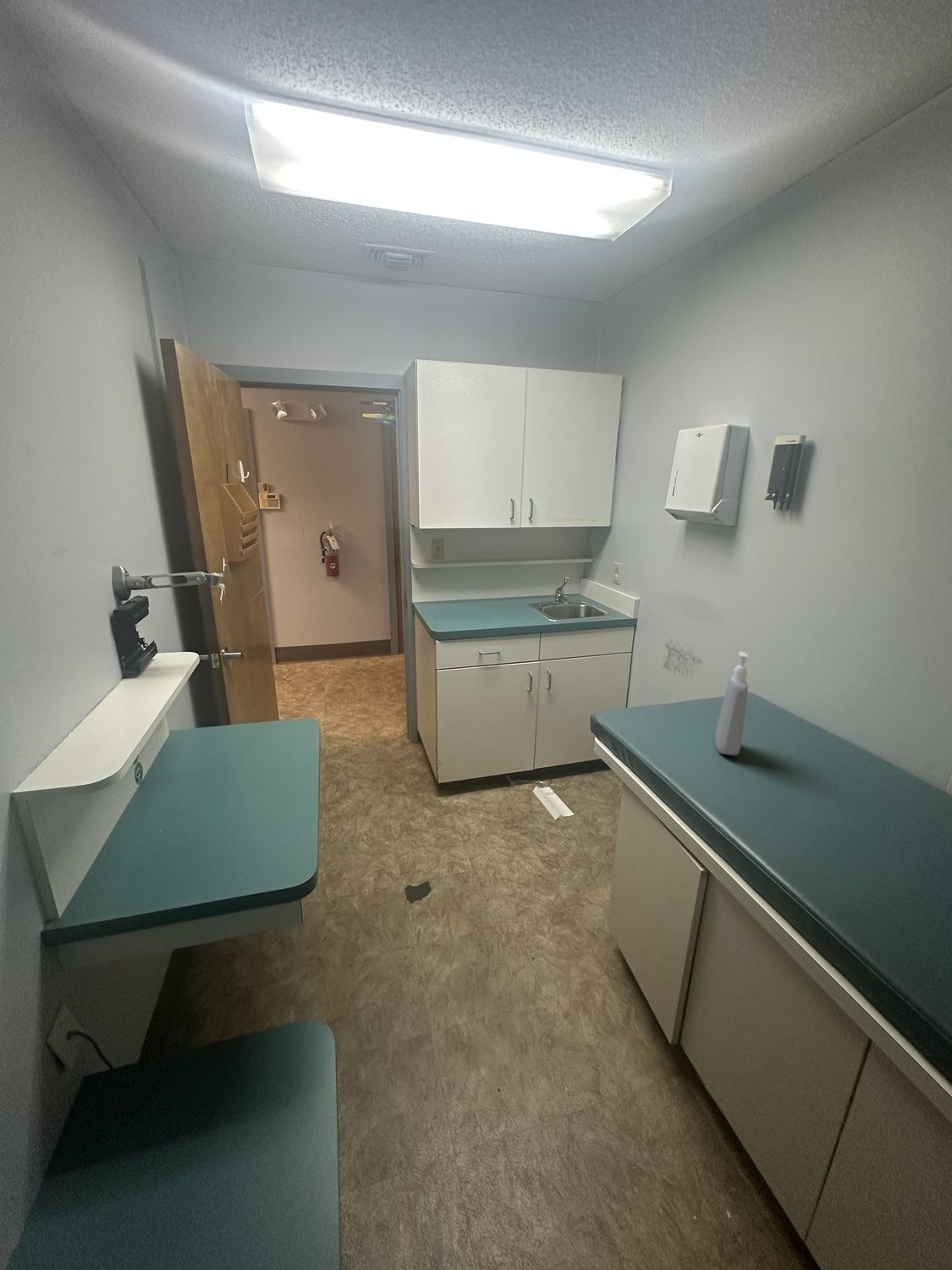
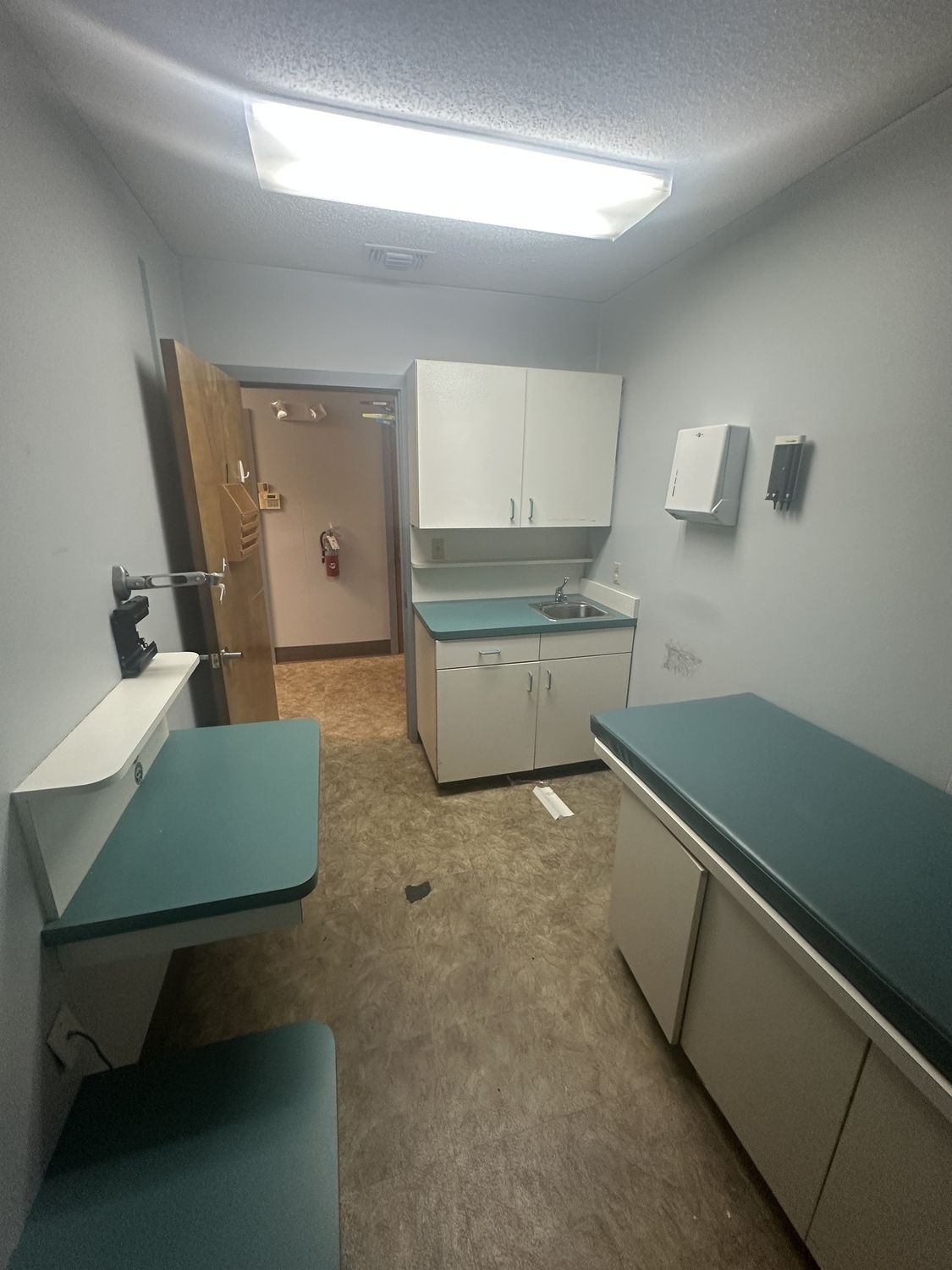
- soap dispenser (734, 703)
